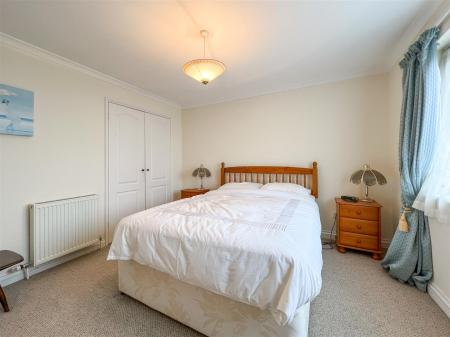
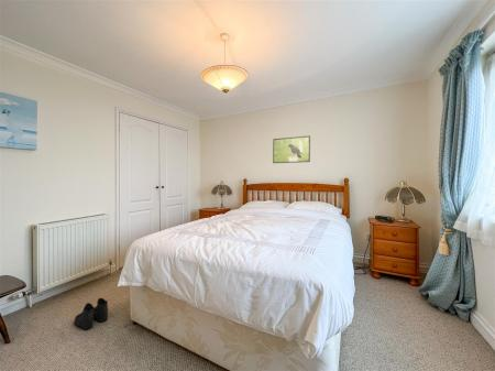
+ boots (91, 309)
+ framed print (290, 150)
